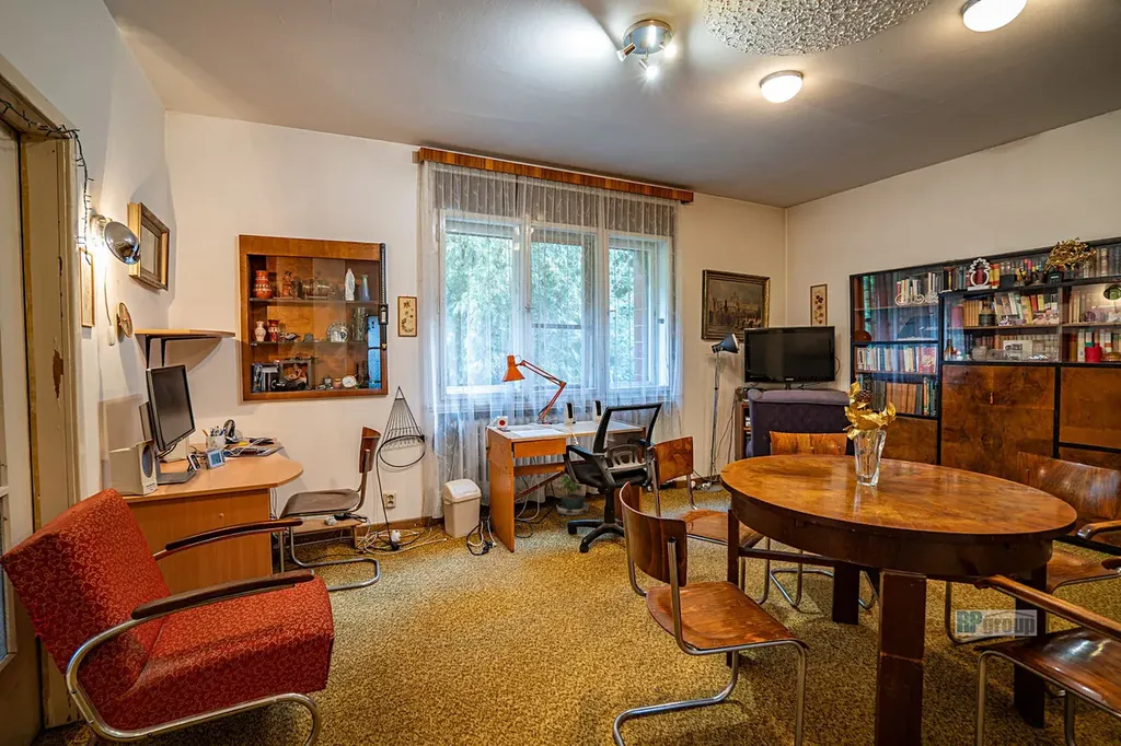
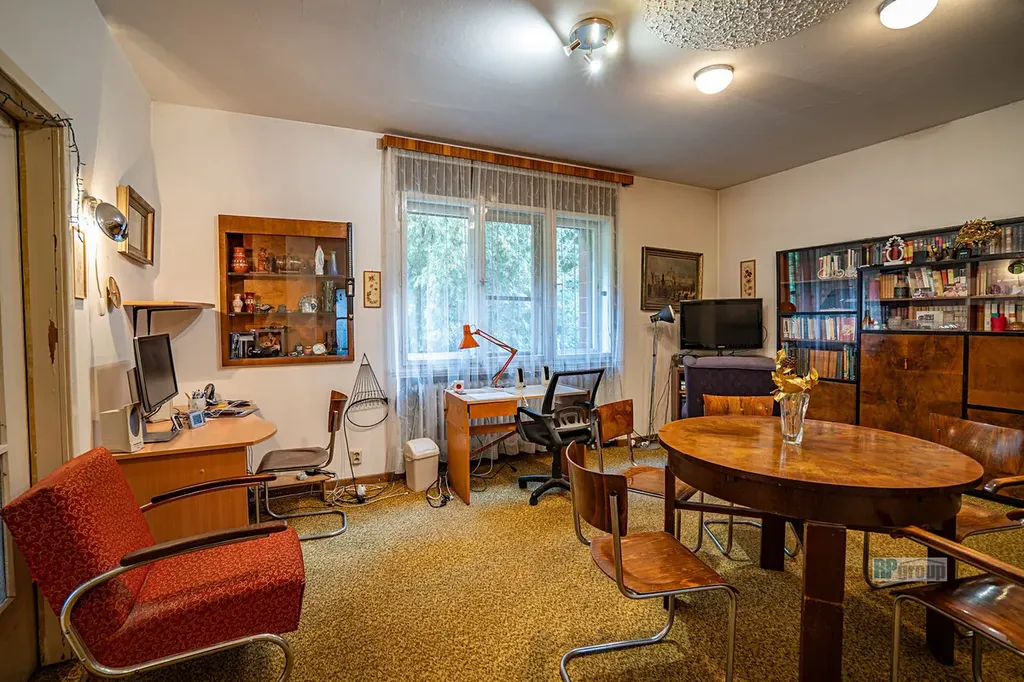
- potted plant (573, 490)
